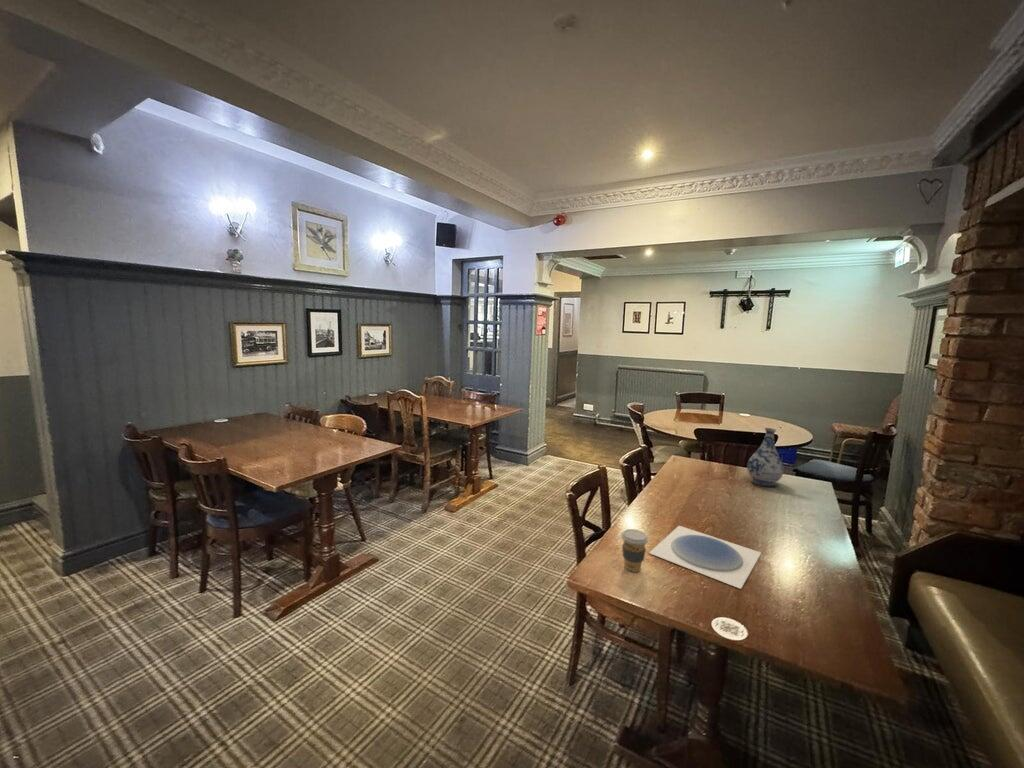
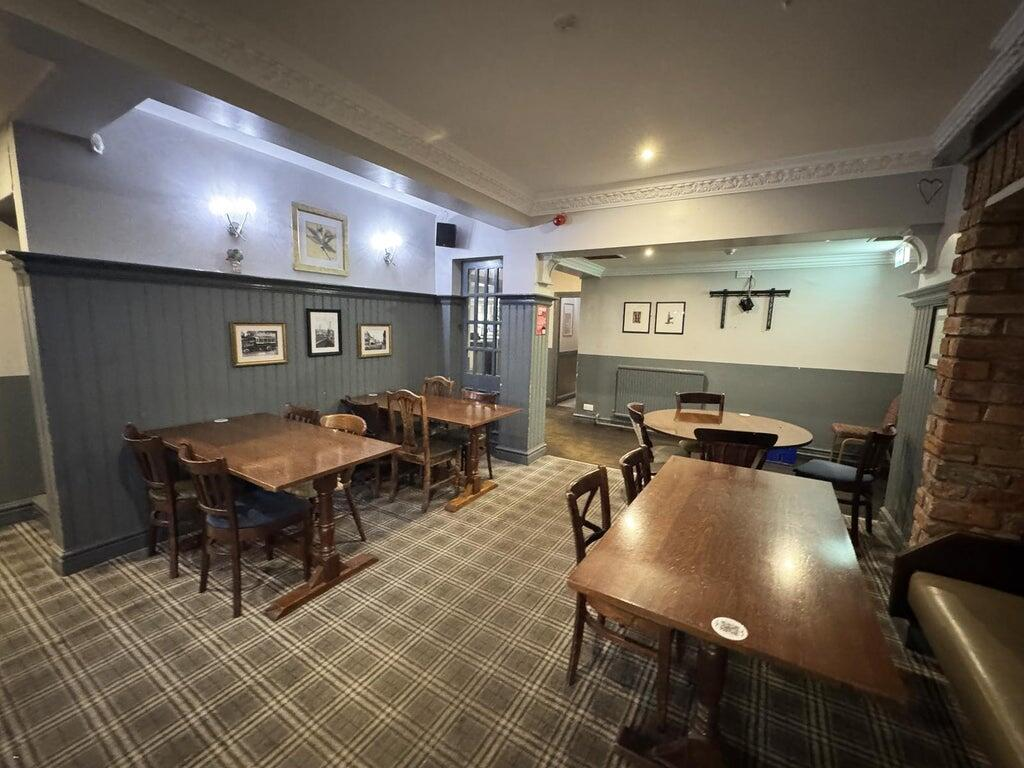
- coffee cup (633, 550)
- plate (705, 548)
- vase (766, 456)
